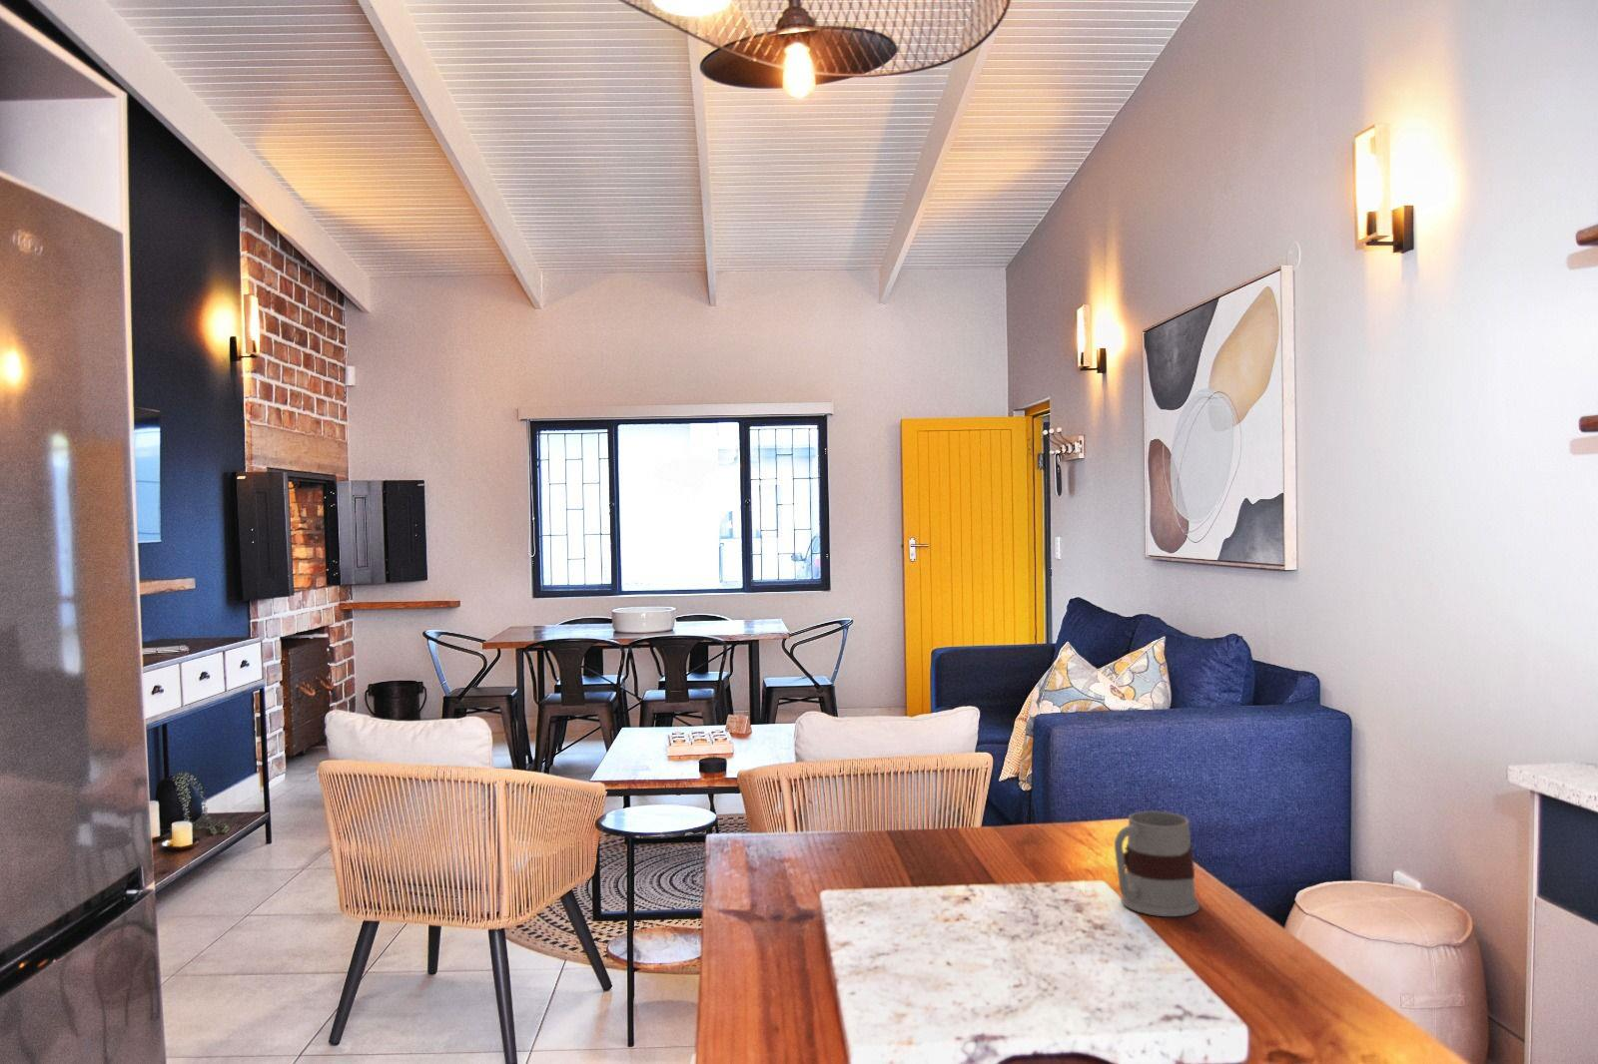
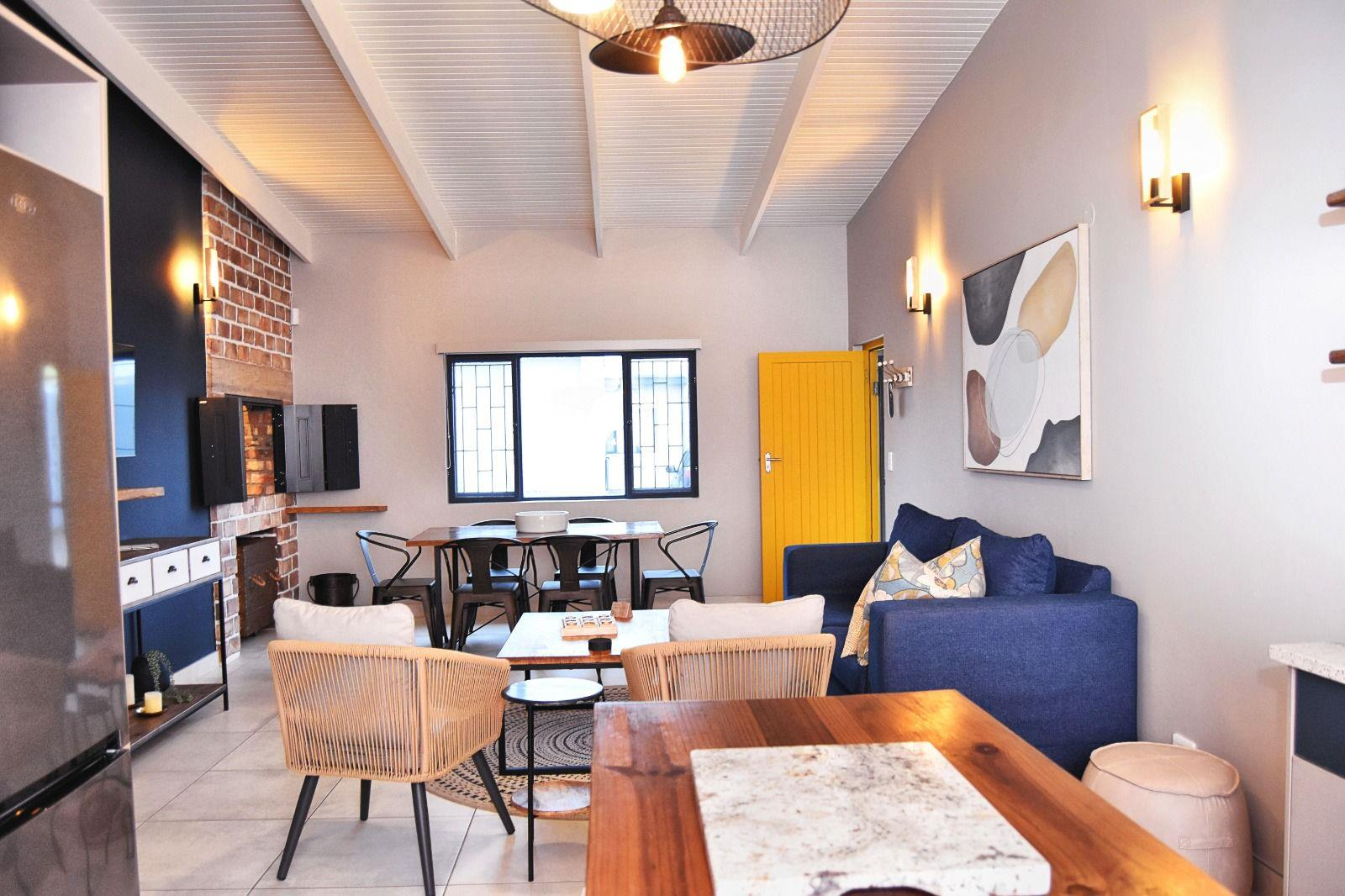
- mug (1150, 862)
